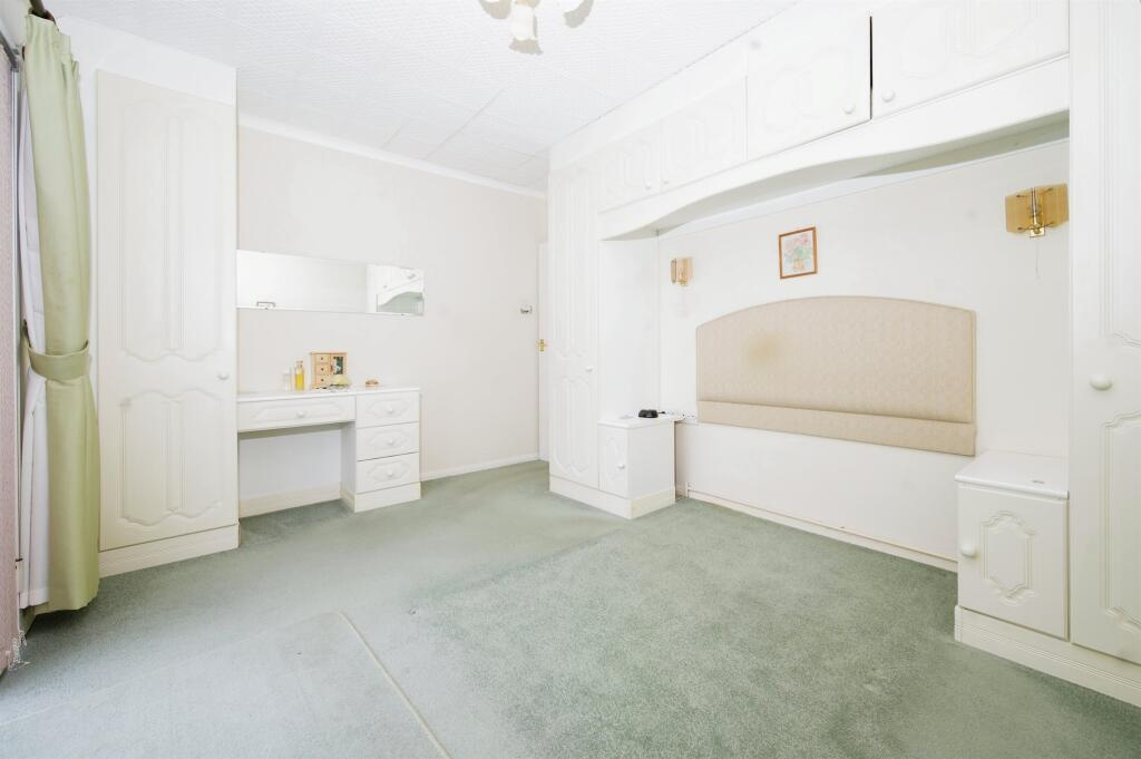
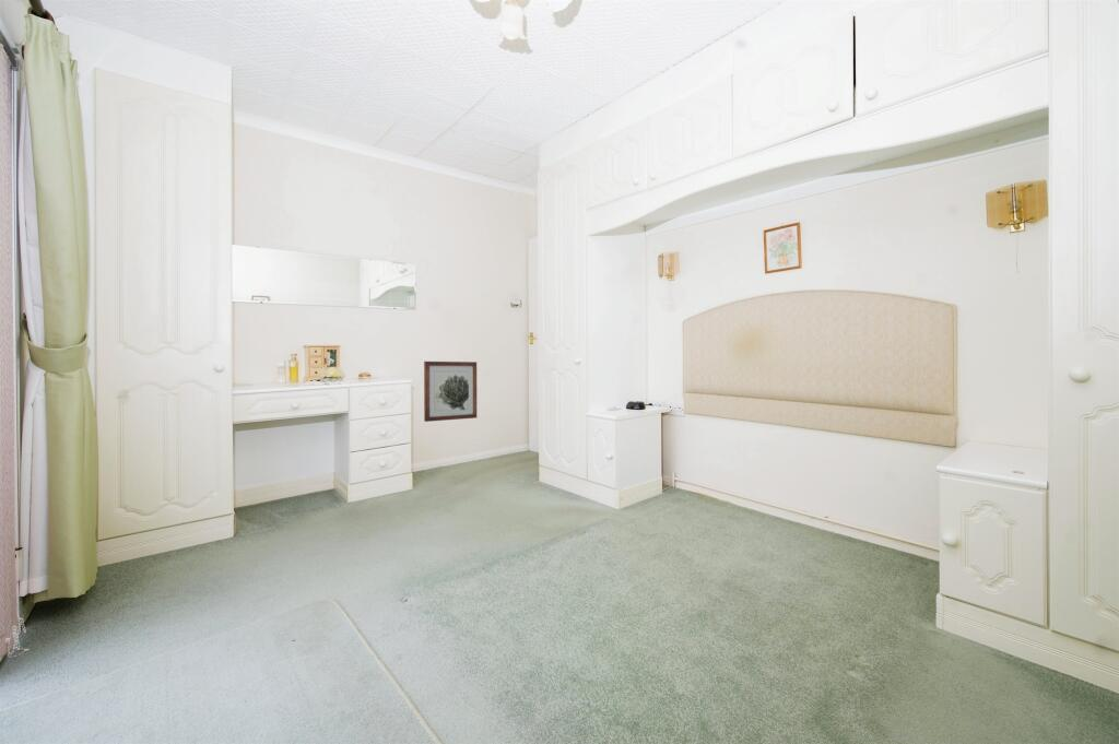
+ wall art (451, 390)
